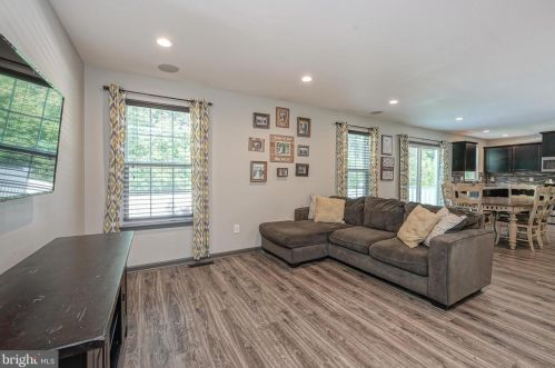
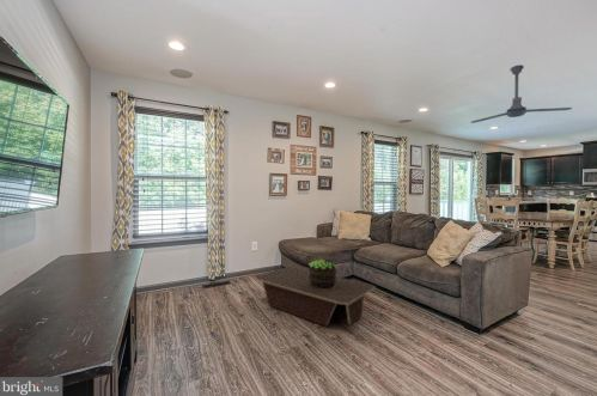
+ ceiling fan (517, 87)
+ coffee table (311, 293)
+ potted plant (322, 272)
